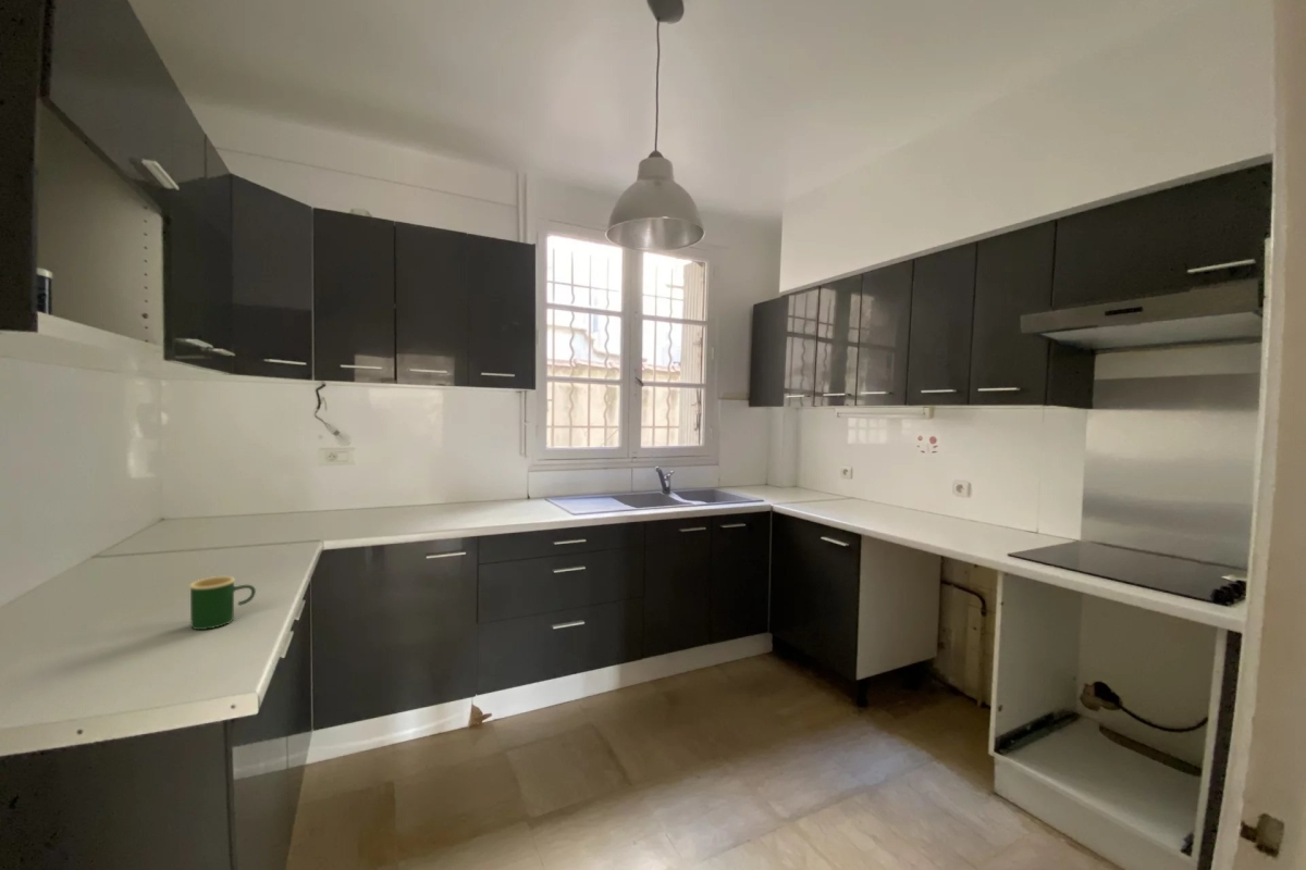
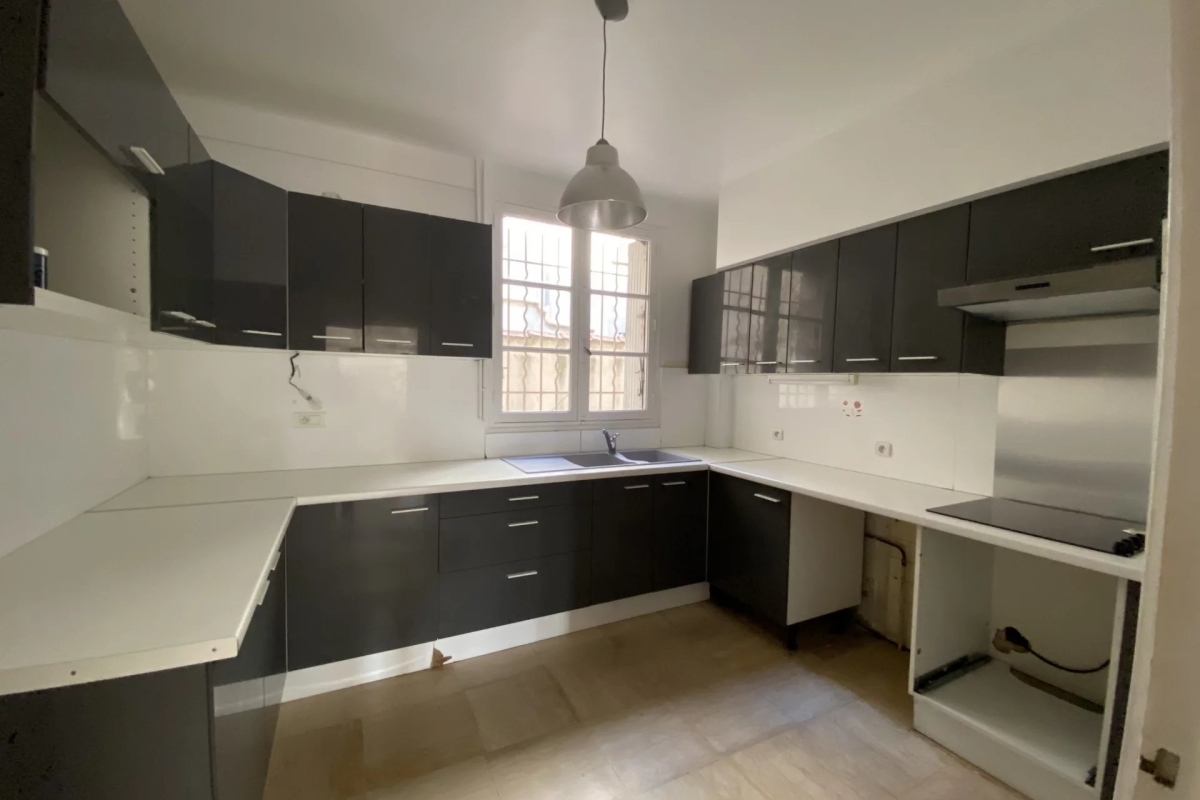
- mug (223, 600)
